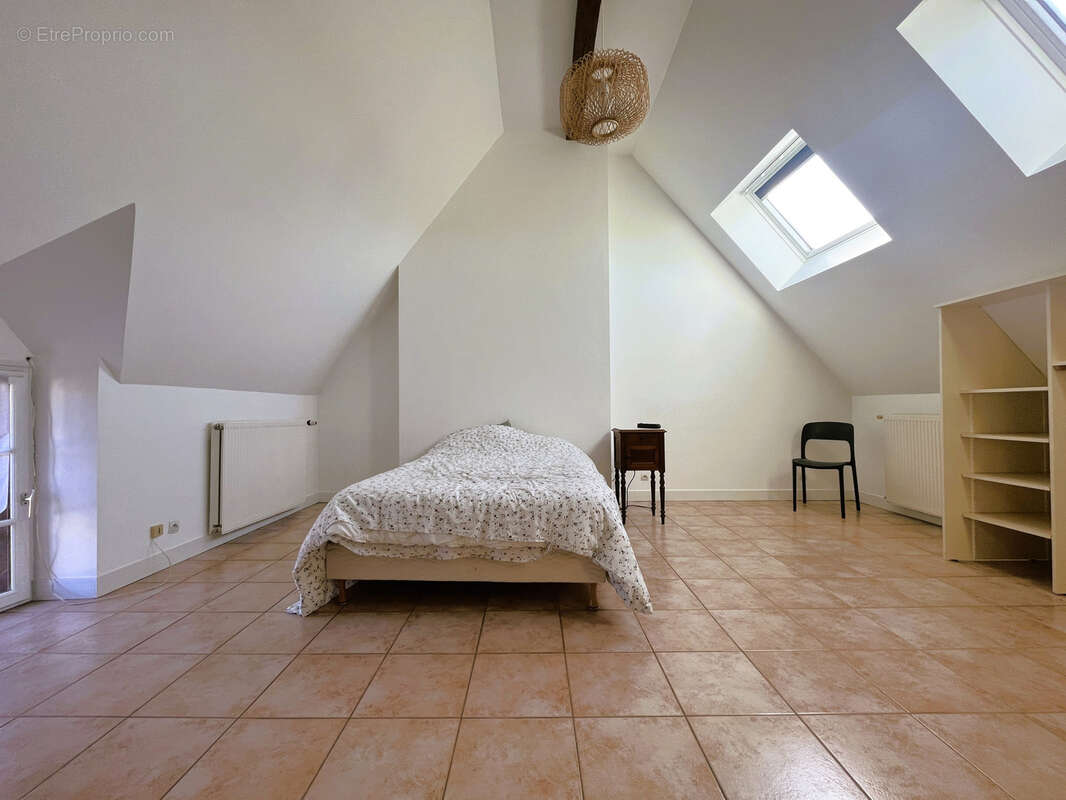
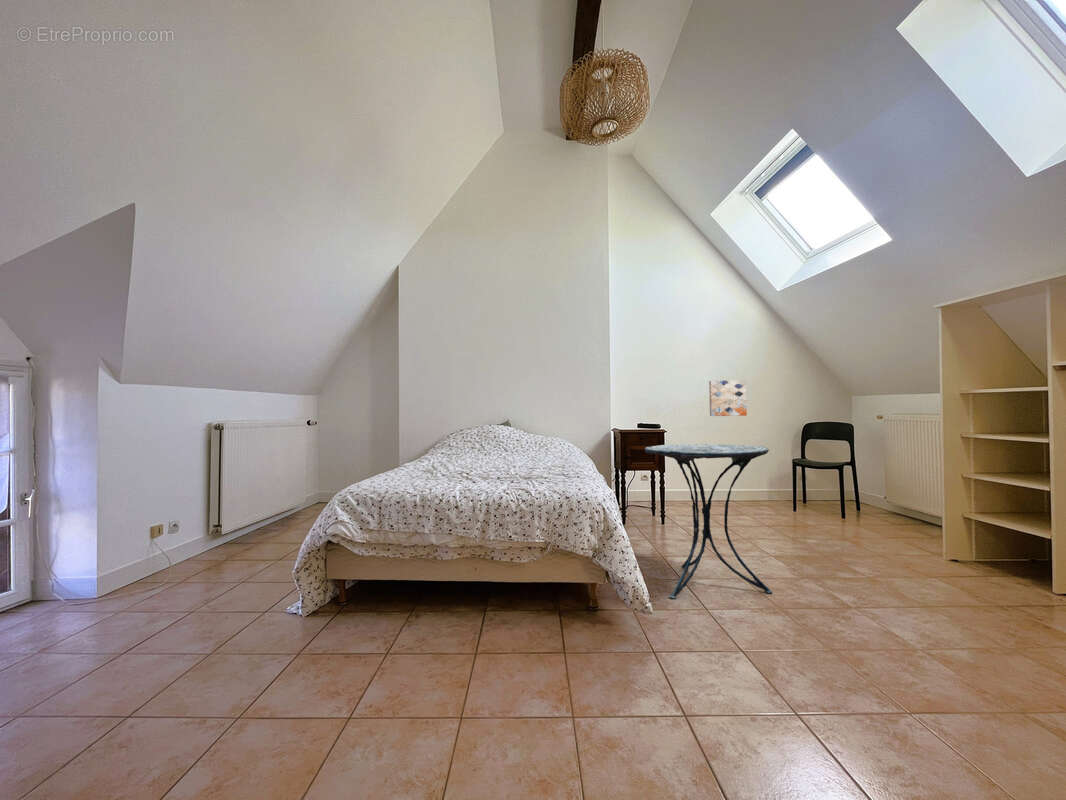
+ side table (705, 515)
+ wall art (727, 398)
